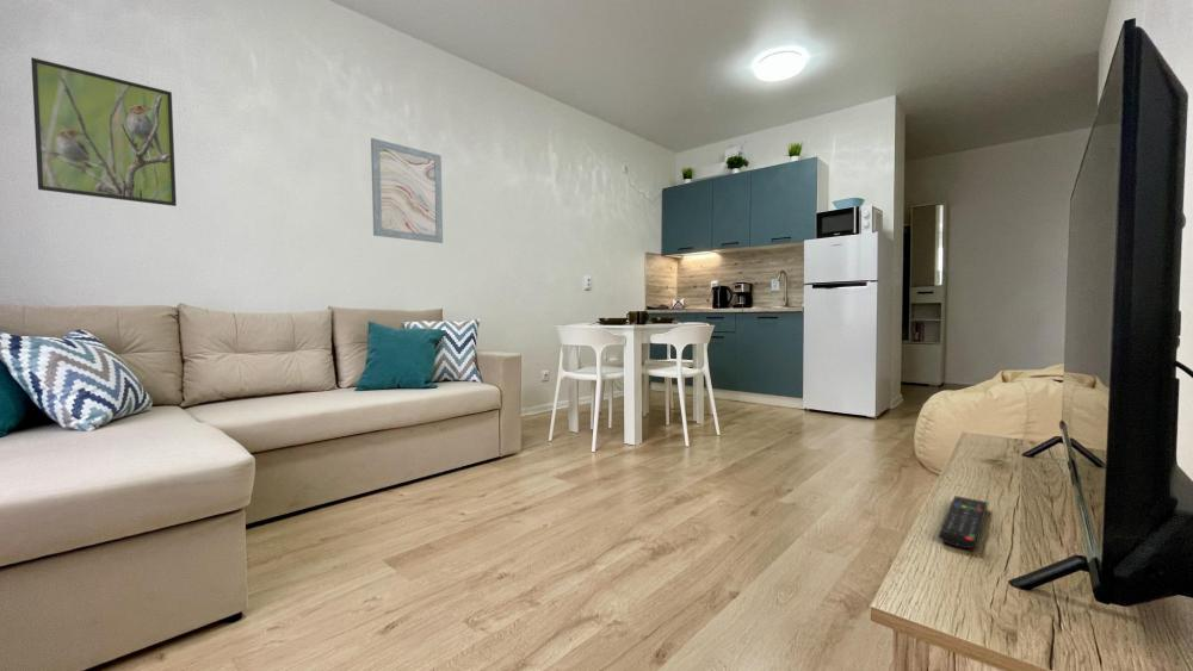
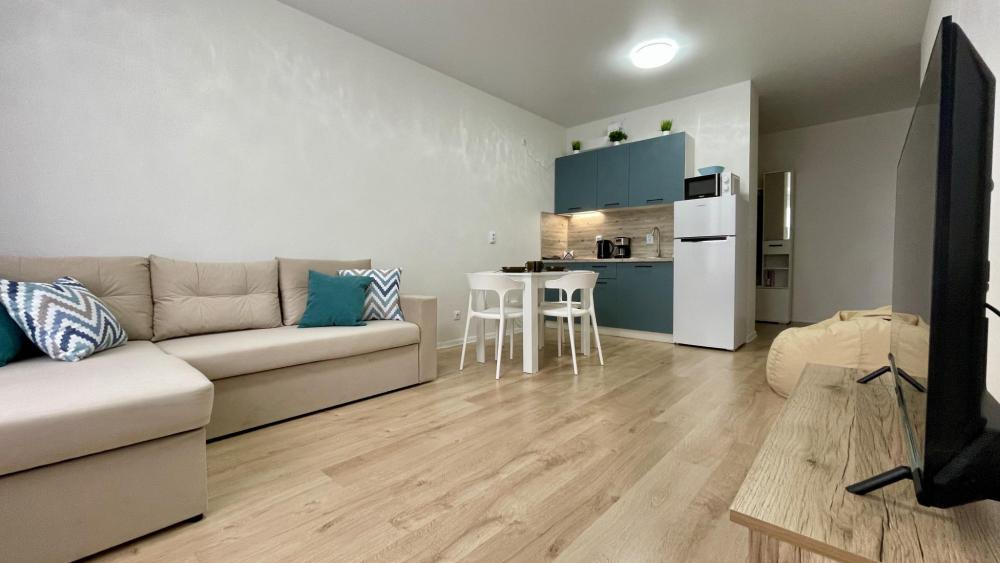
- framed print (109, 137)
- wall art (408, 193)
- remote control (964, 520)
